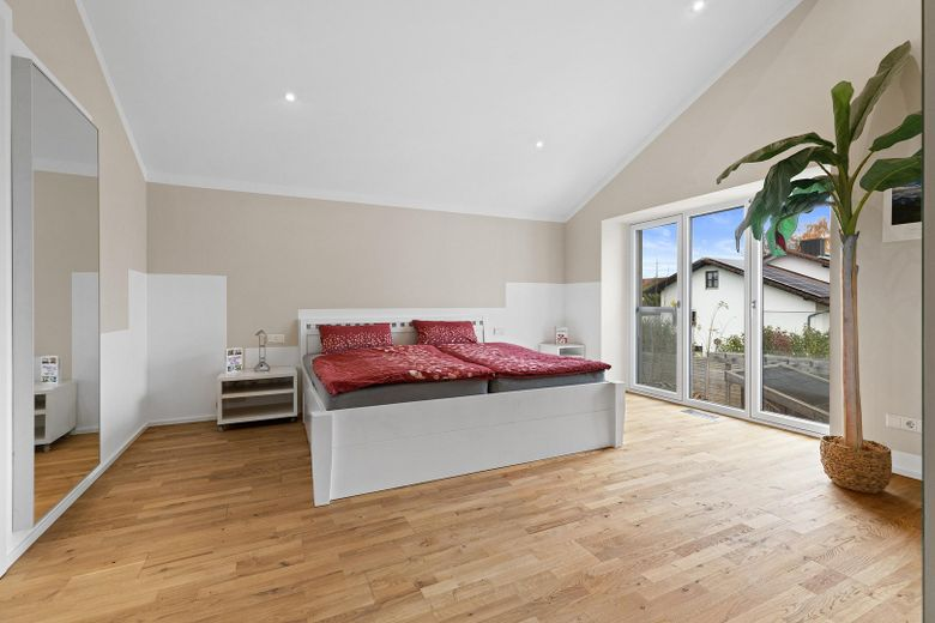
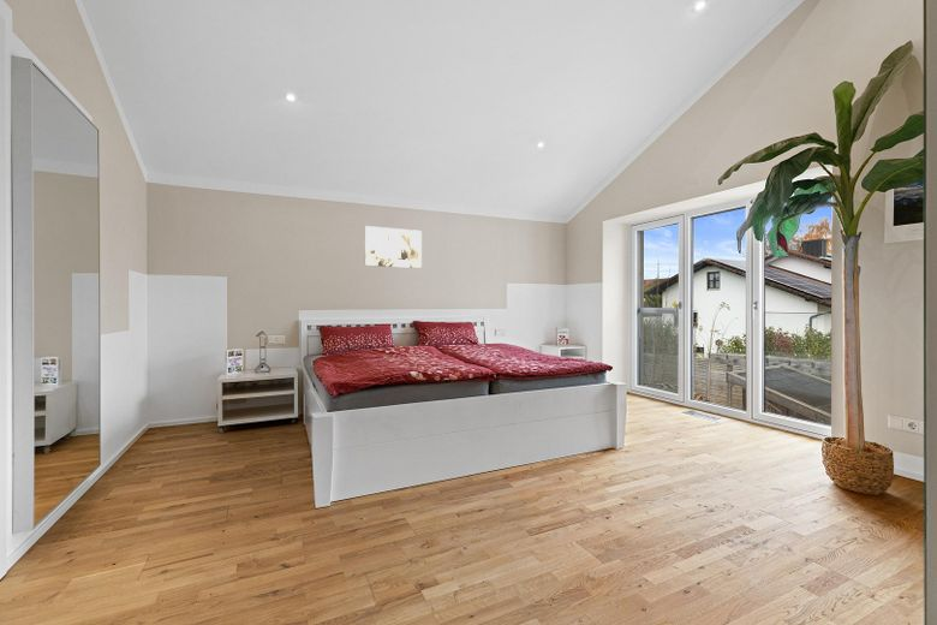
+ wall art (394, 248)
